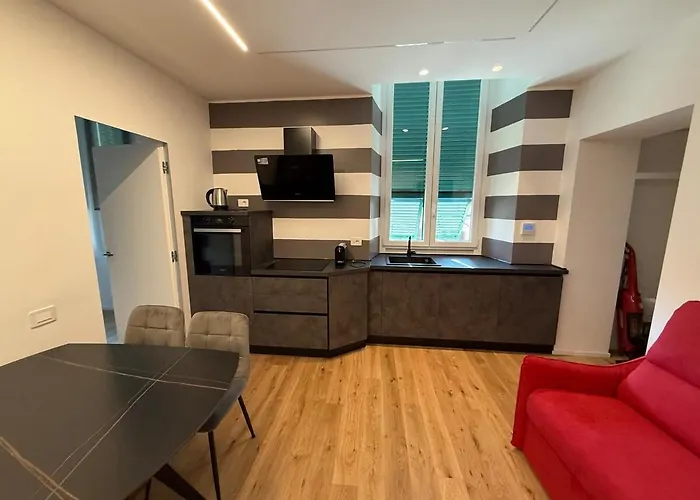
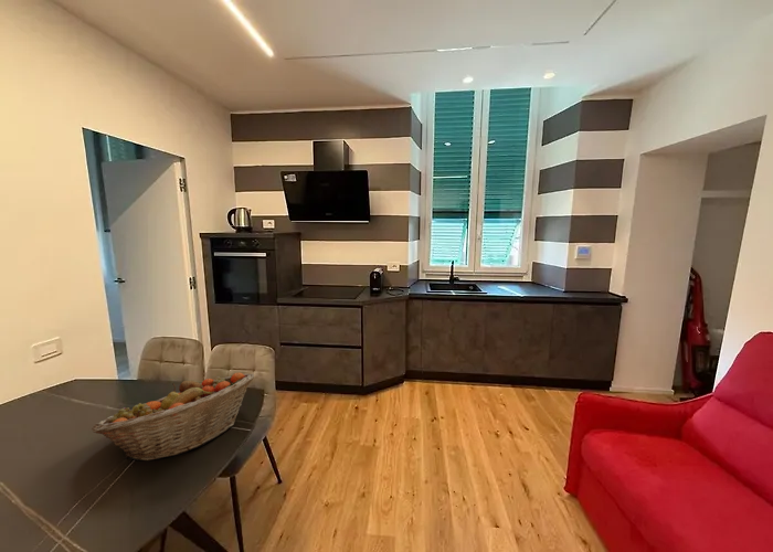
+ fruit basket (183, 407)
